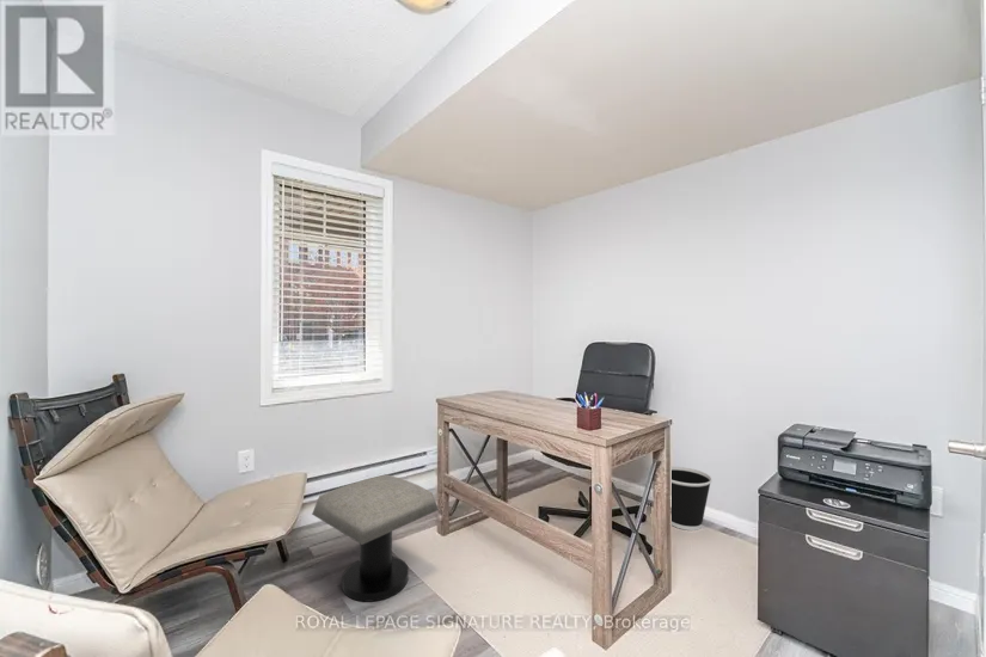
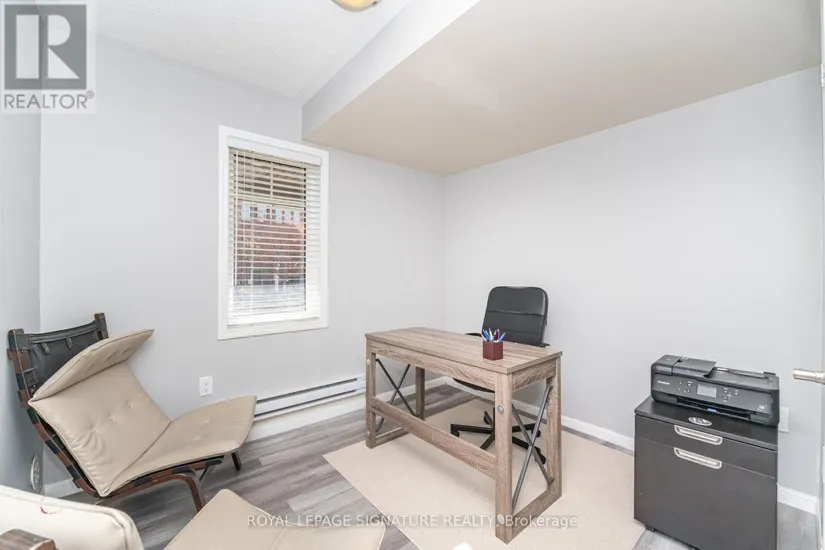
- wastebasket (684, 498)
- stool (375, 534)
